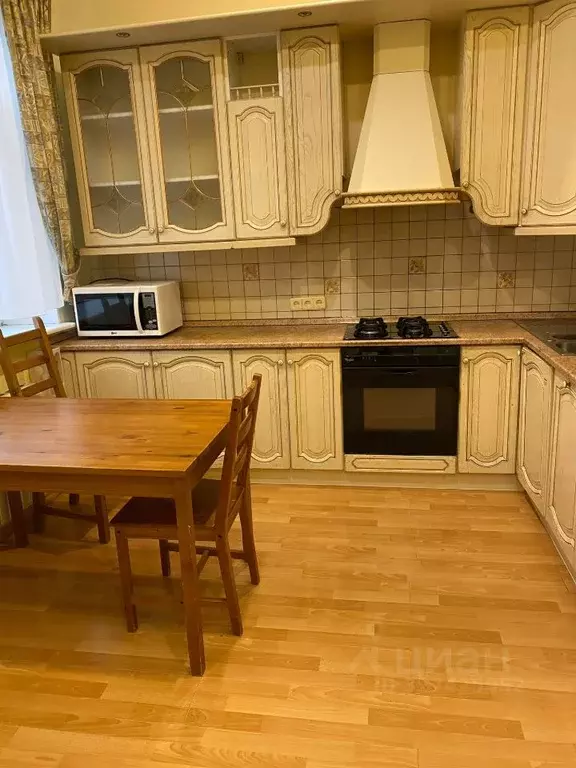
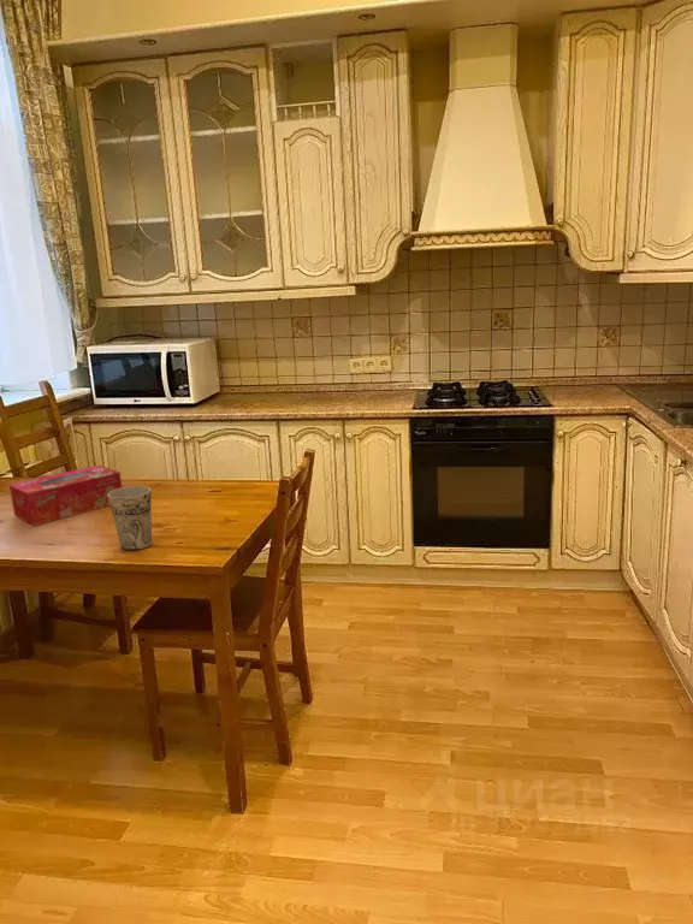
+ tissue box (67, 493)
+ cup (132, 519)
